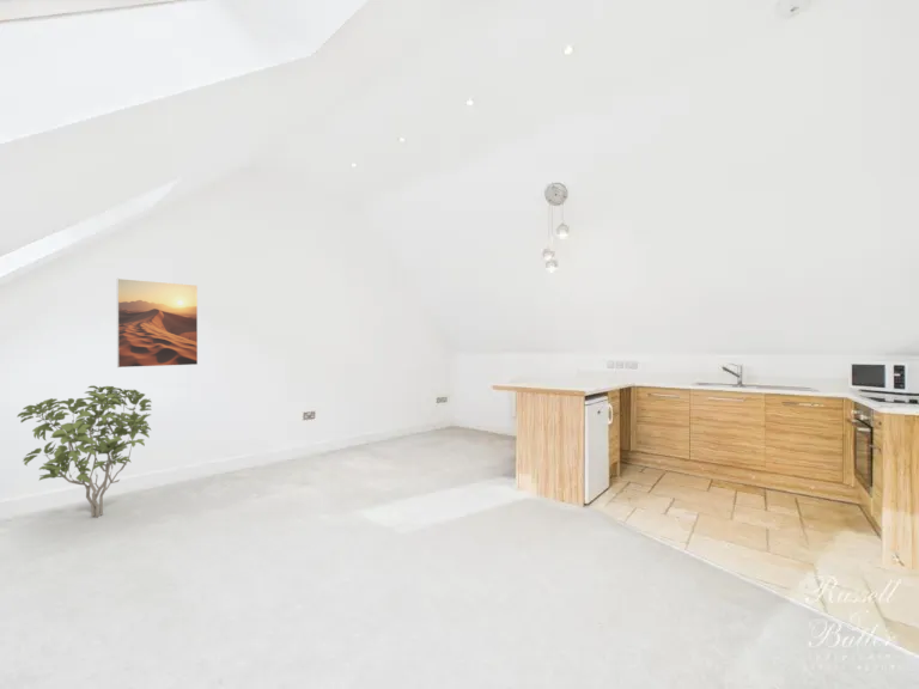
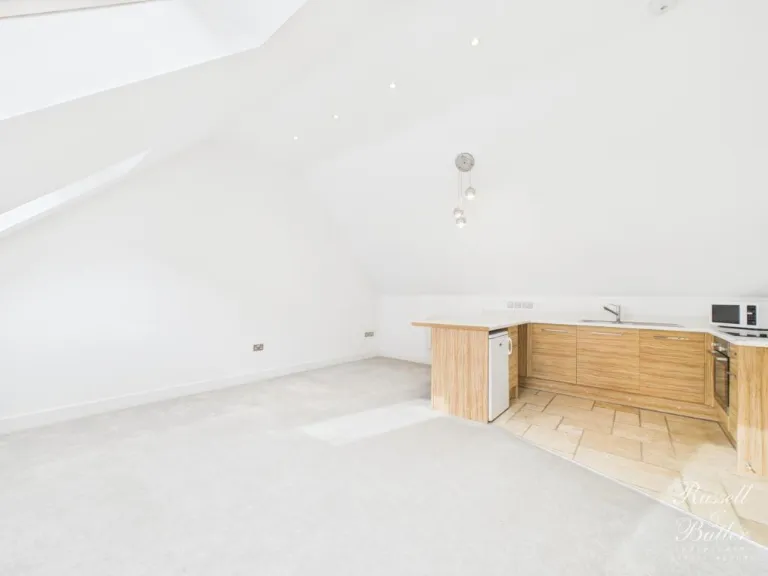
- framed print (159, 323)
- shrub (96, 450)
